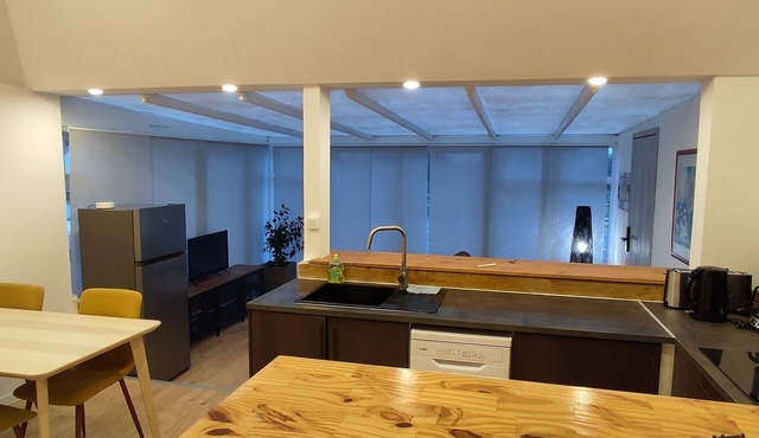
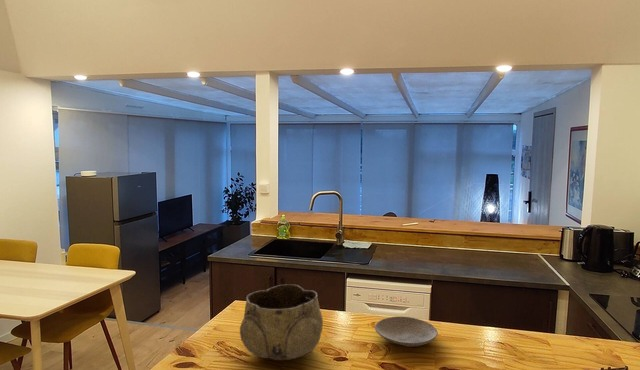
+ decorative bowl (282, 323)
+ plate (405, 333)
